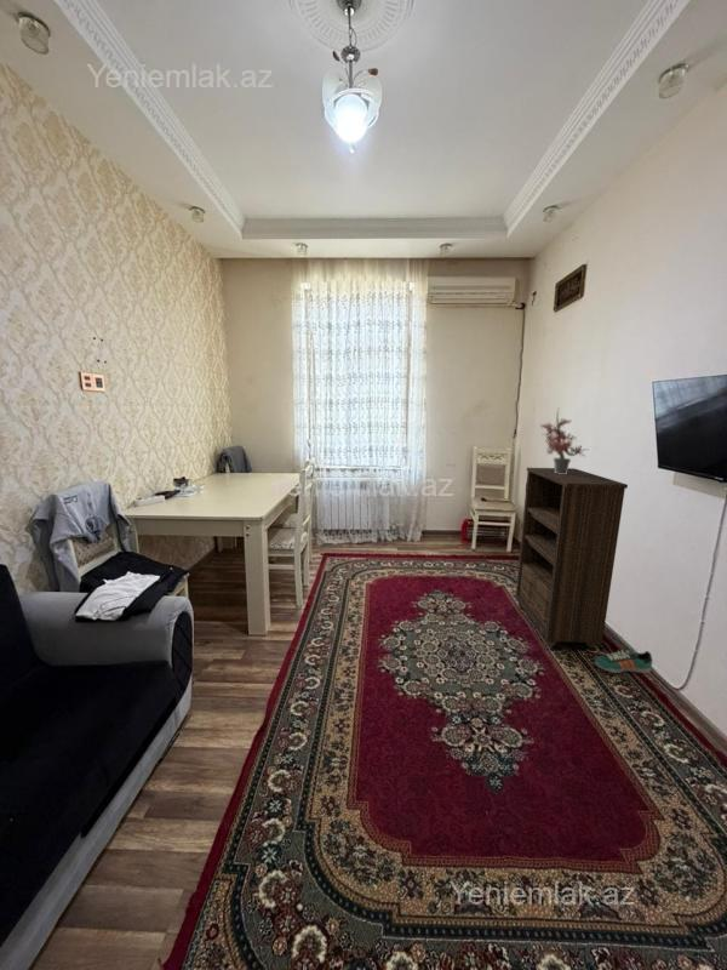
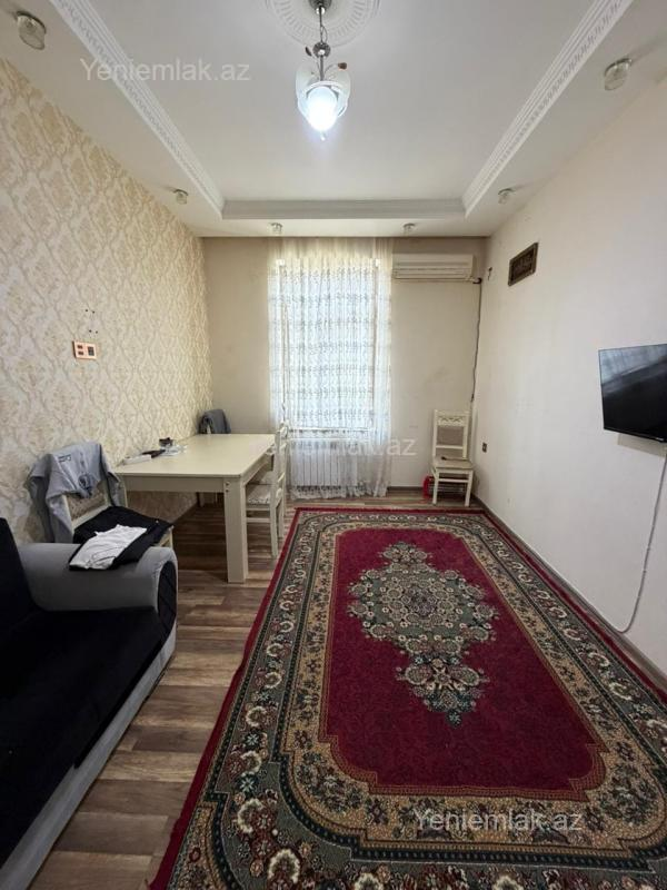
- bookshelf (561, 553)
- potted plant (560, 440)
- sneaker (623, 657)
